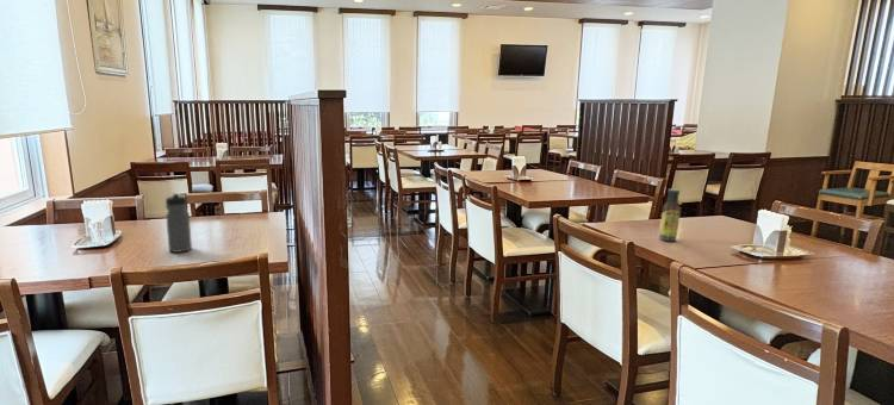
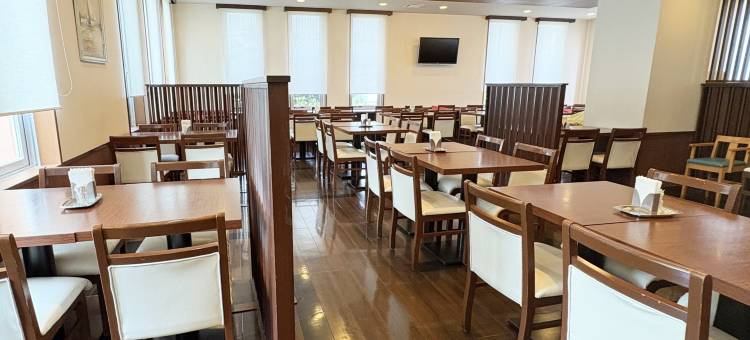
- water bottle (178, 222)
- sauce bottle (670, 214)
